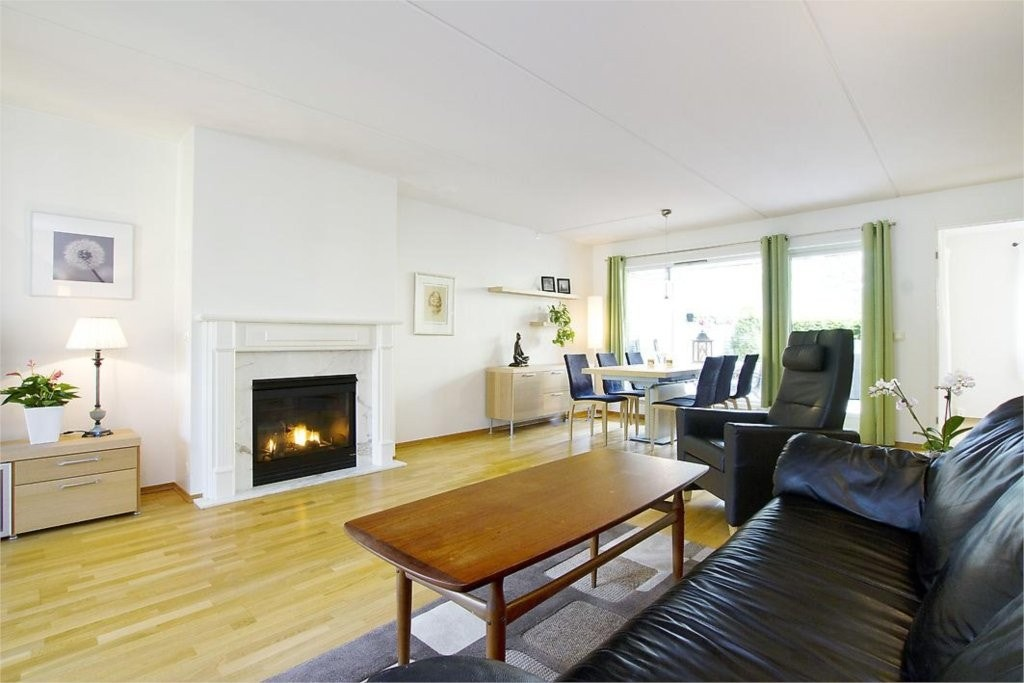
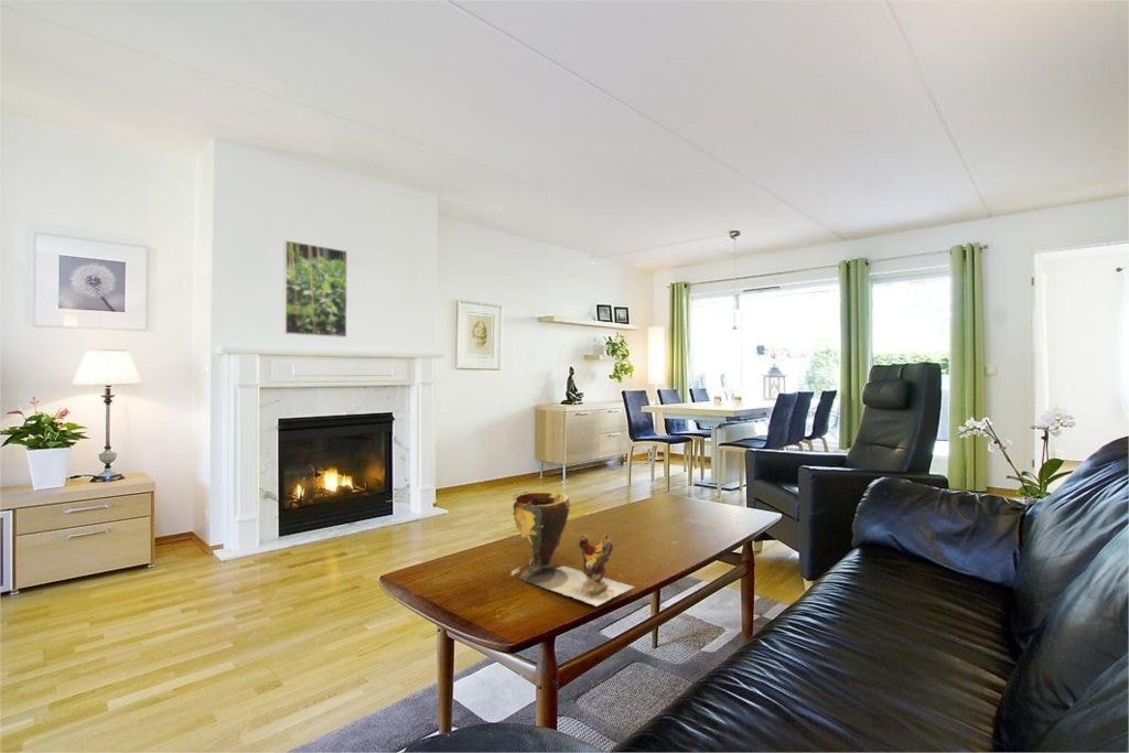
+ clay pot (560, 537)
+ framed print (316, 290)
